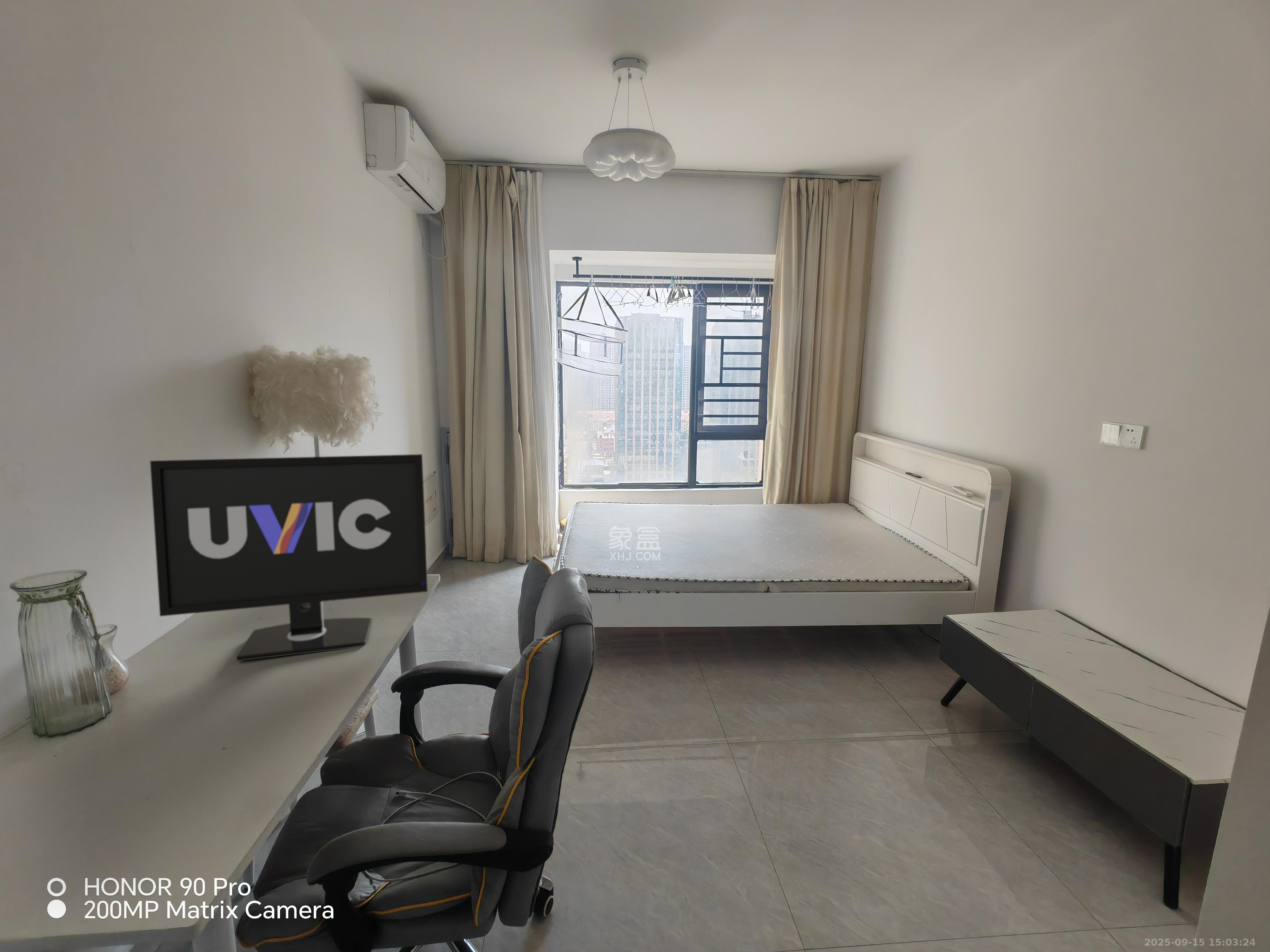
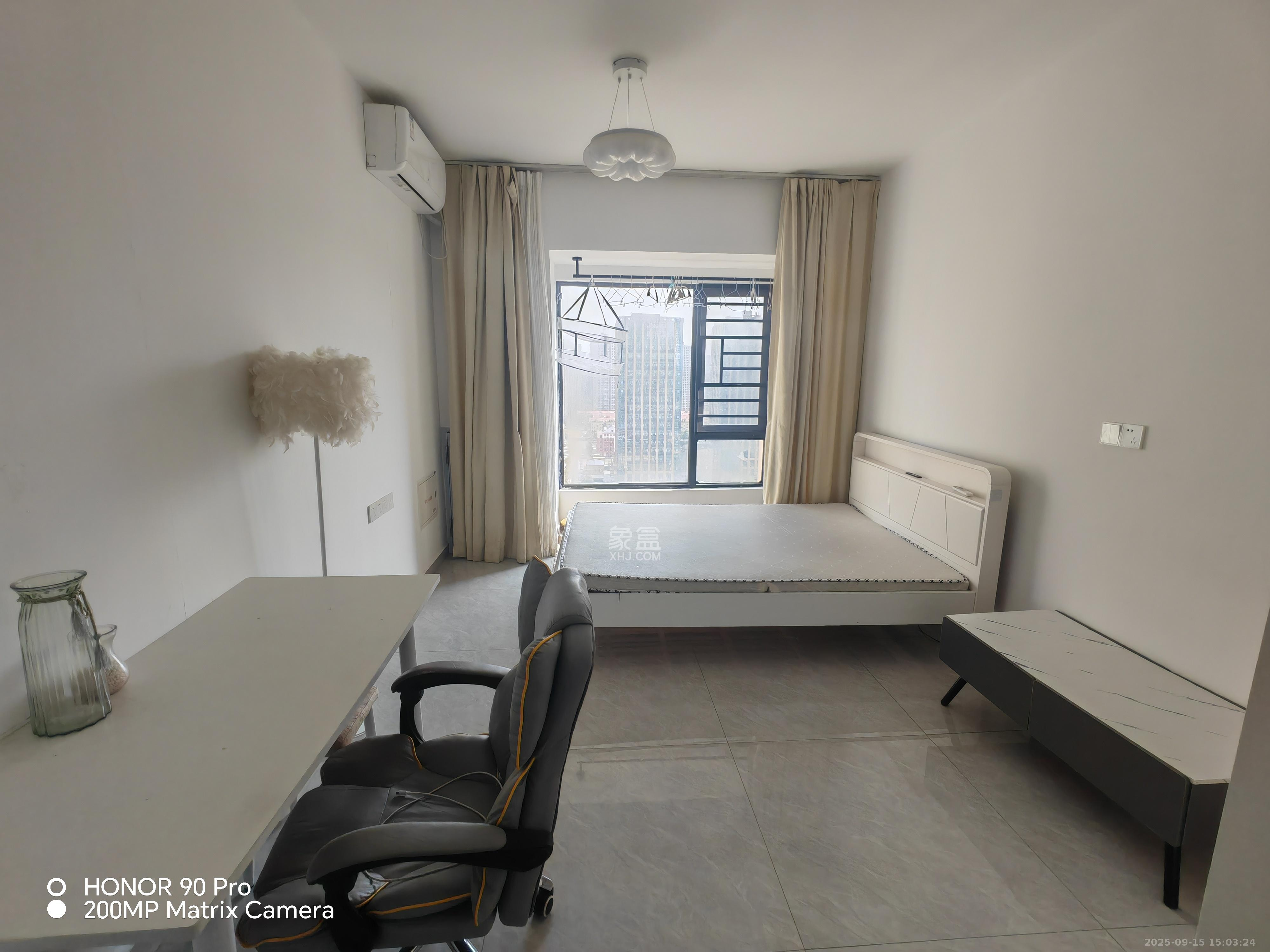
- monitor (300, 551)
